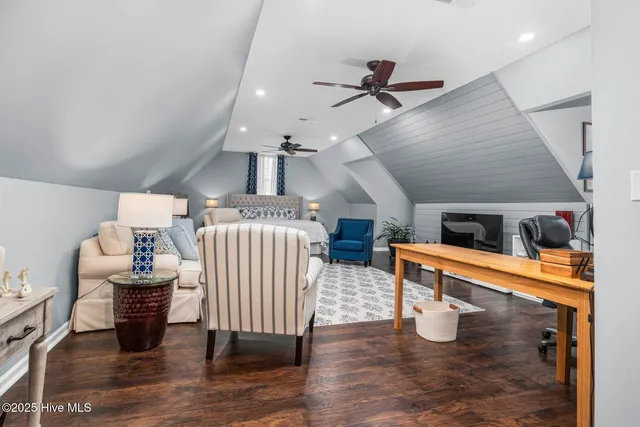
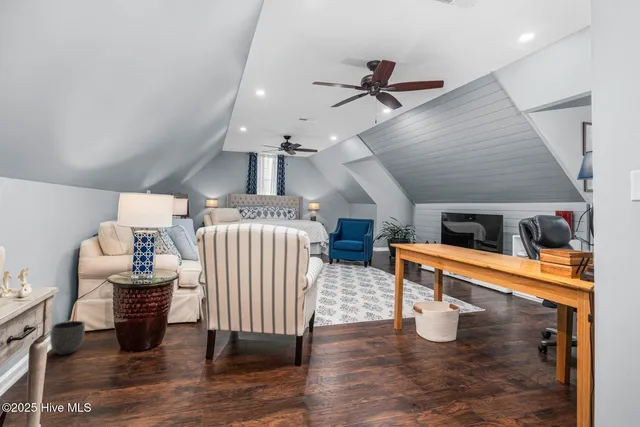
+ planter (67, 338)
